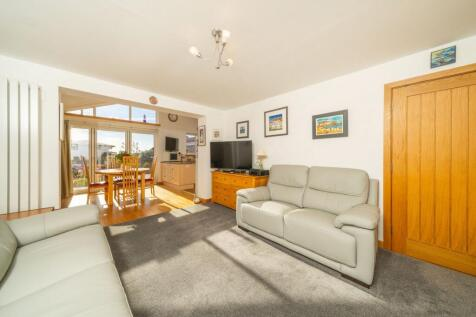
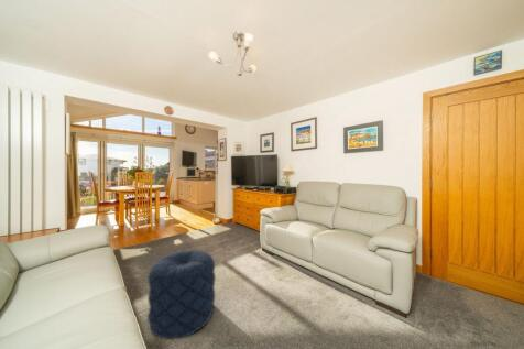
+ pouf (183, 286)
